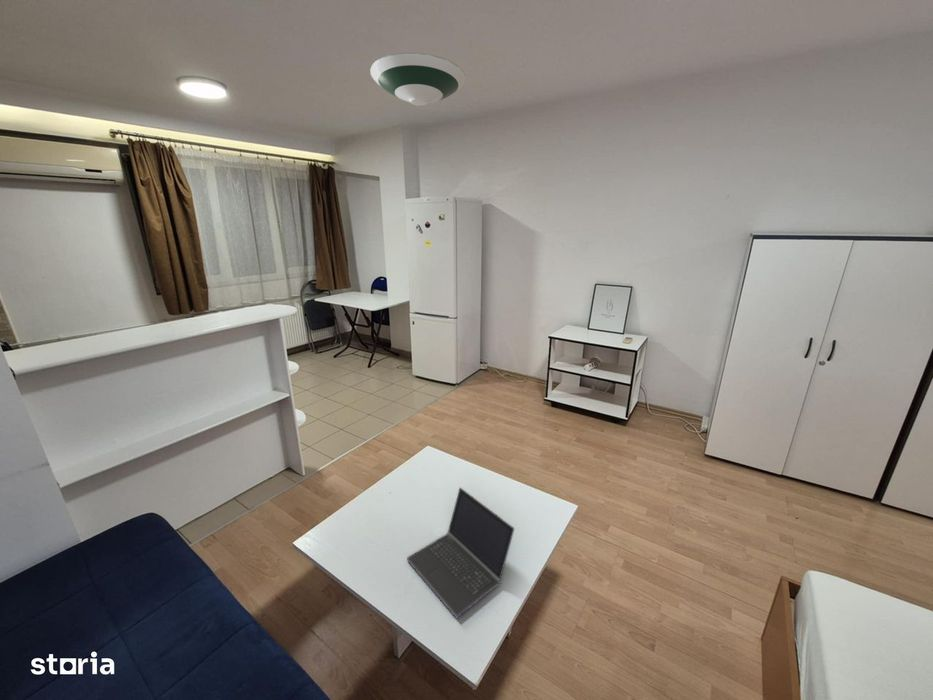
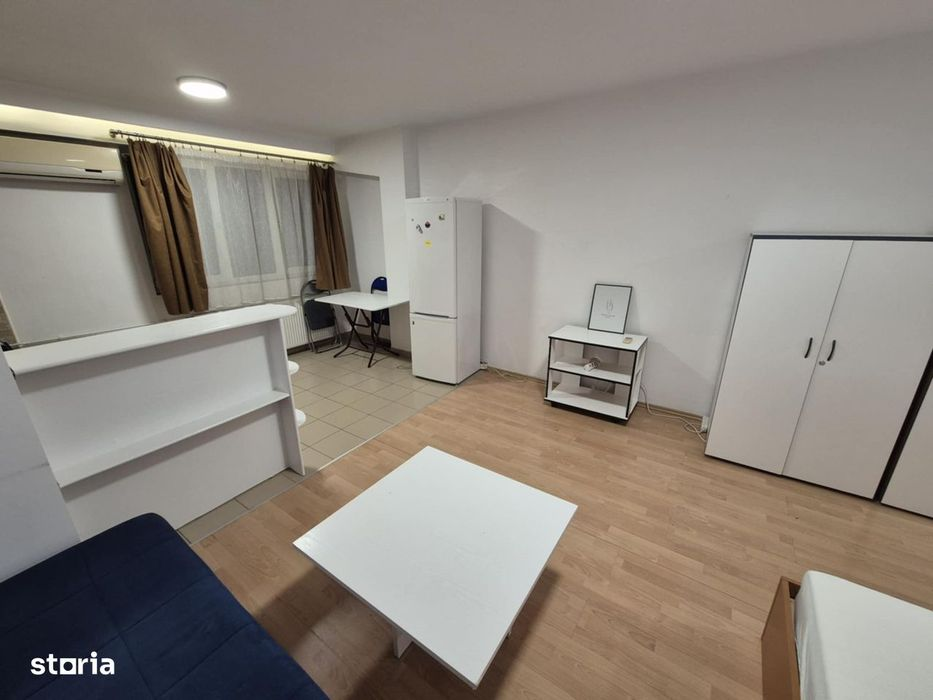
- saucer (418, 90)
- laptop computer (458, 544)
